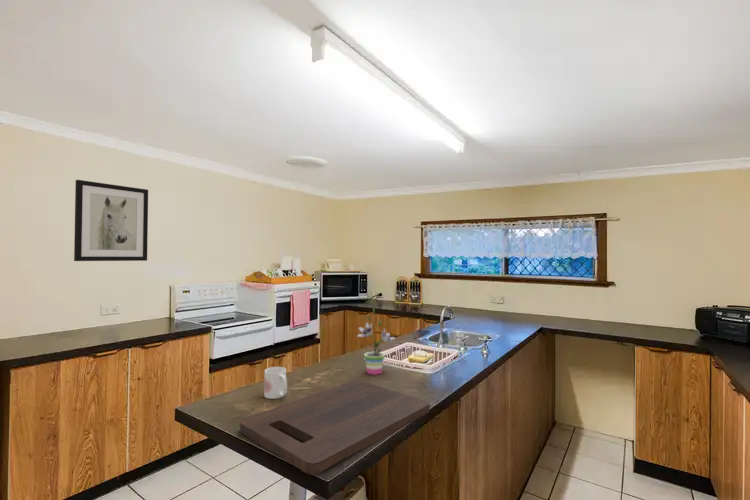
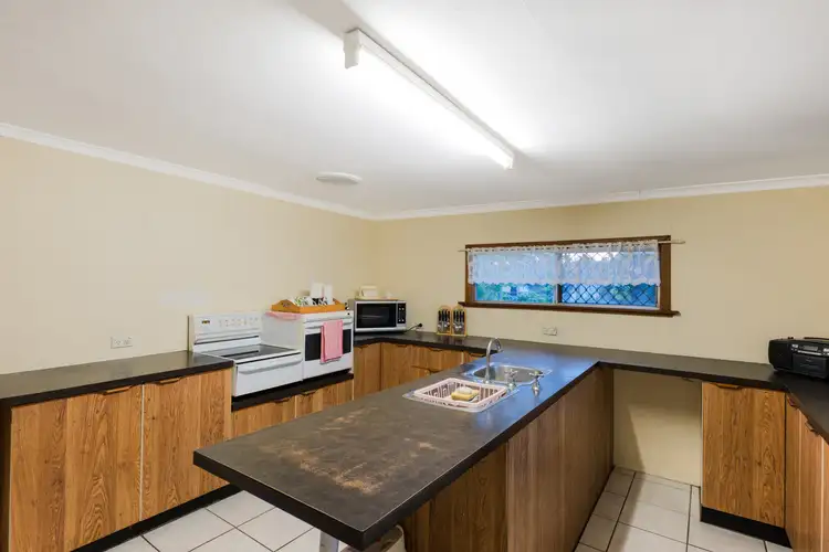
- cutting board (340, 415)
- wall art (113, 223)
- potted plant (376, 342)
- mug (277, 383)
